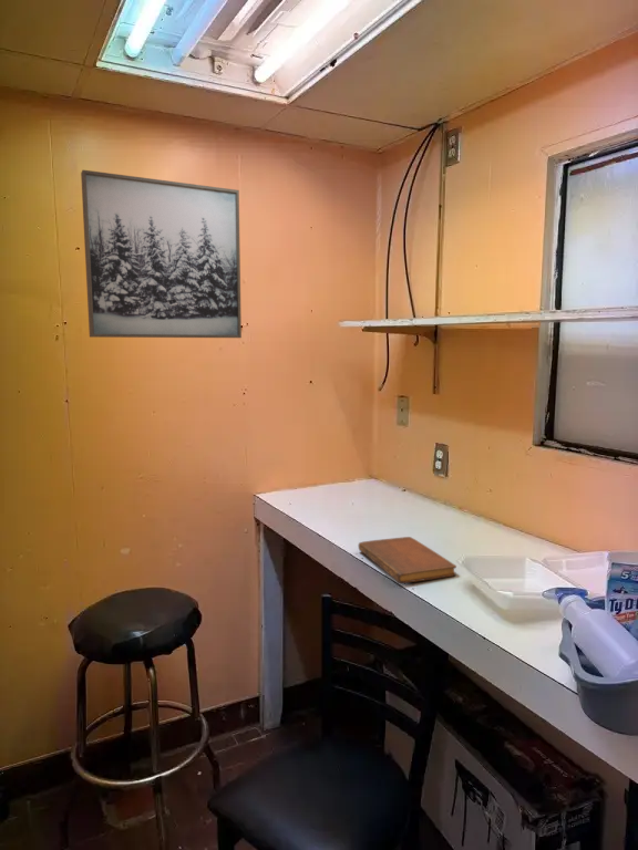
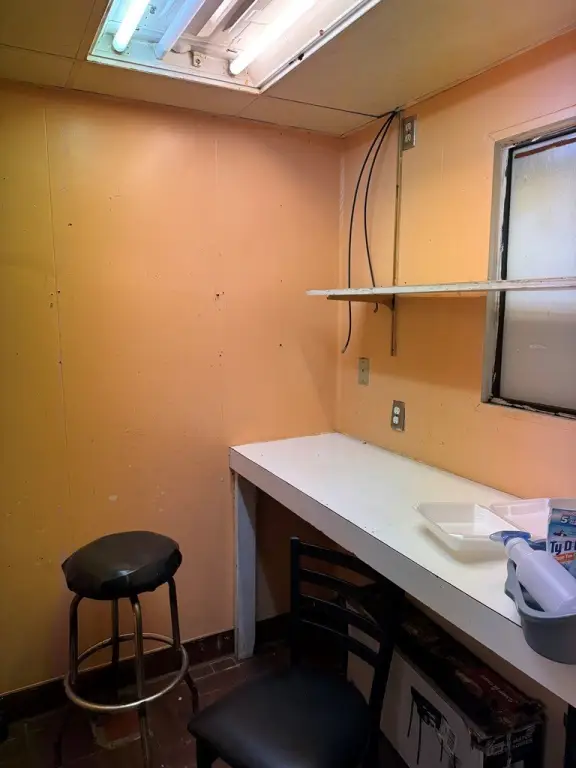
- wall art (166, 260)
- notebook (404, 558)
